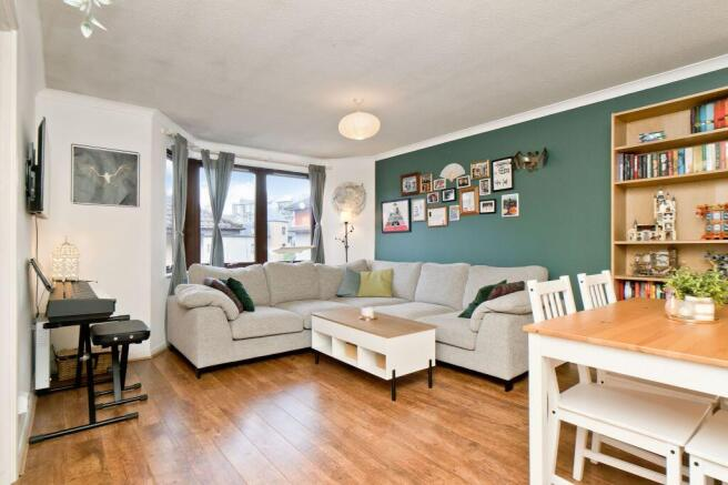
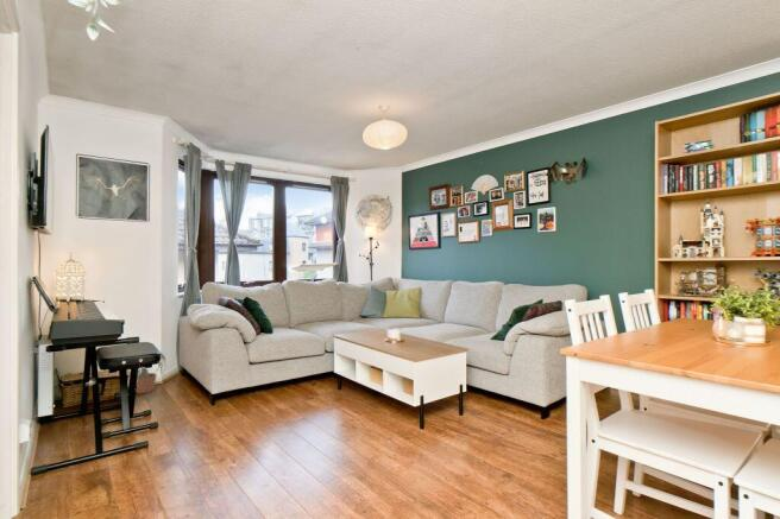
+ potted plant (146, 369)
